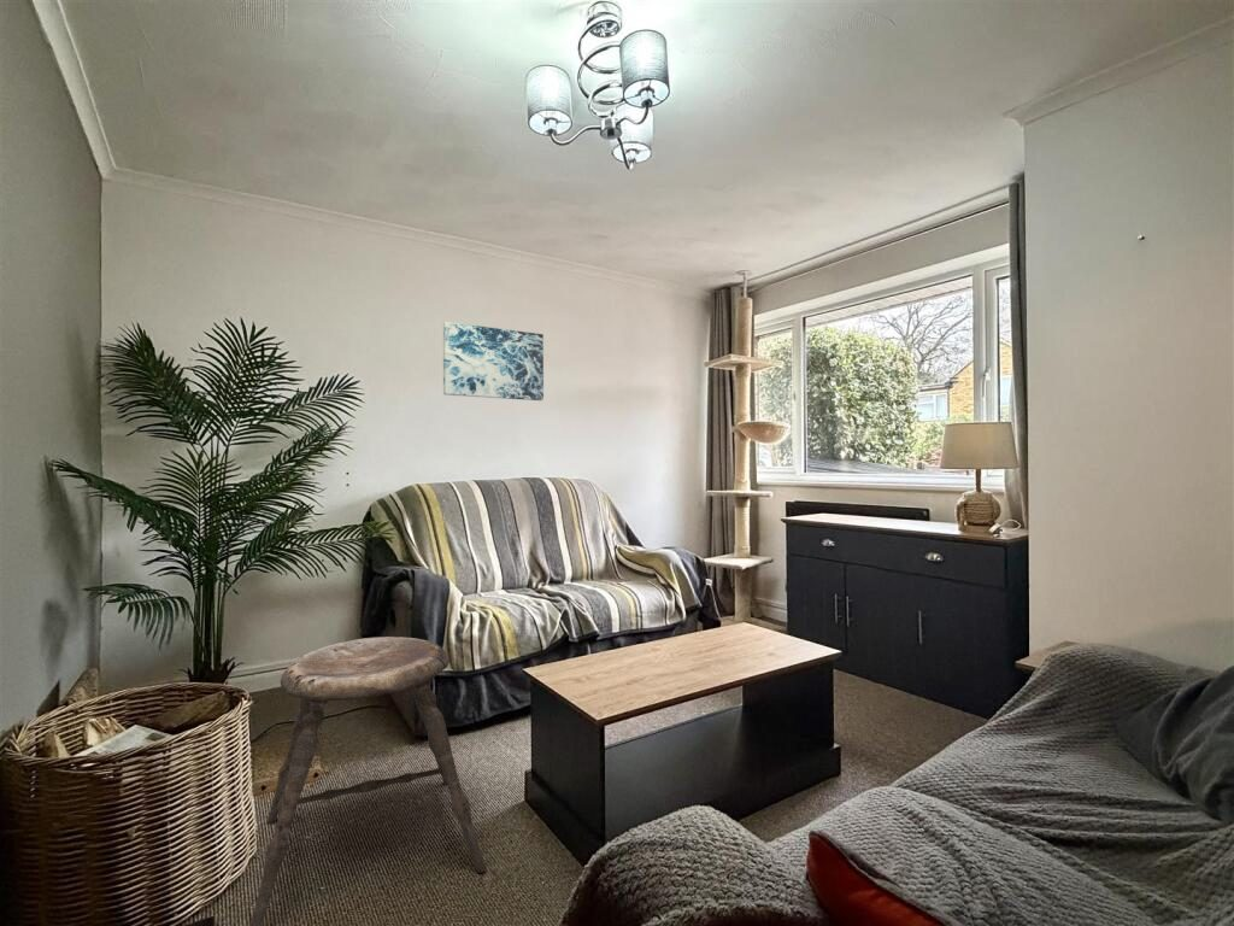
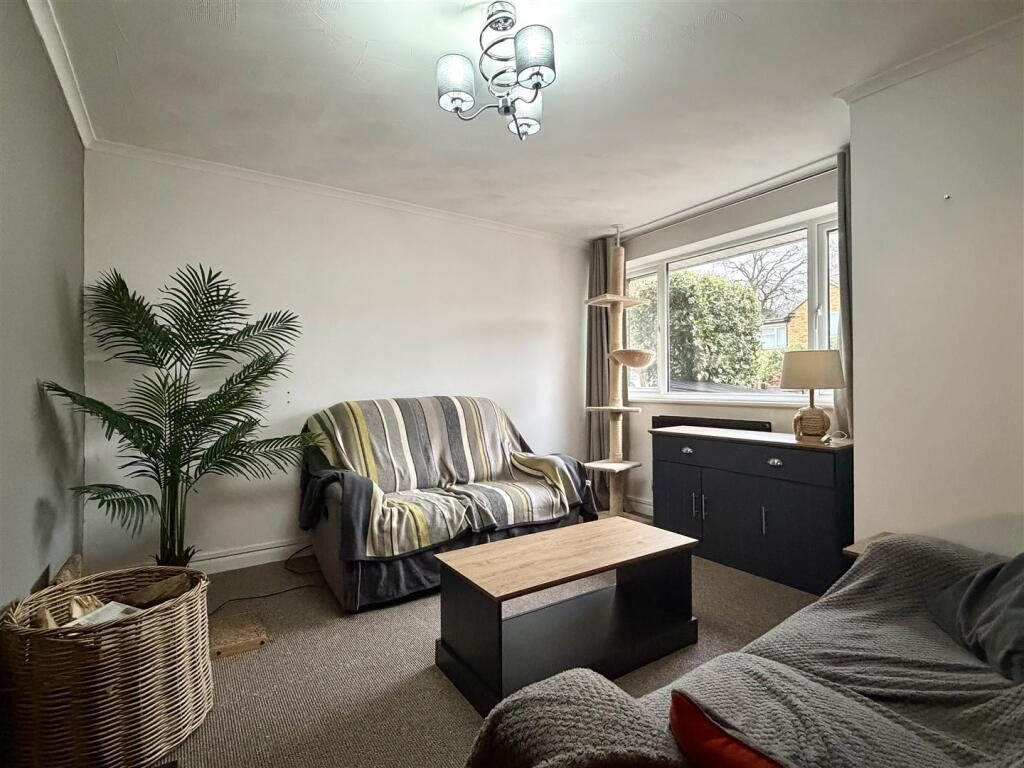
- wall art (495, 363)
- stool (369, 780)
